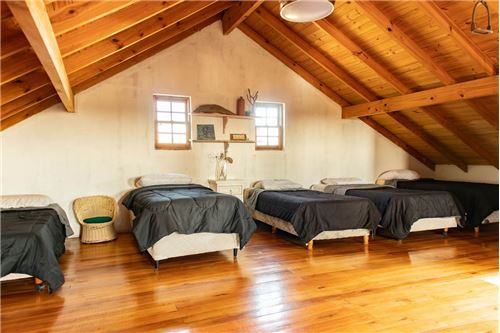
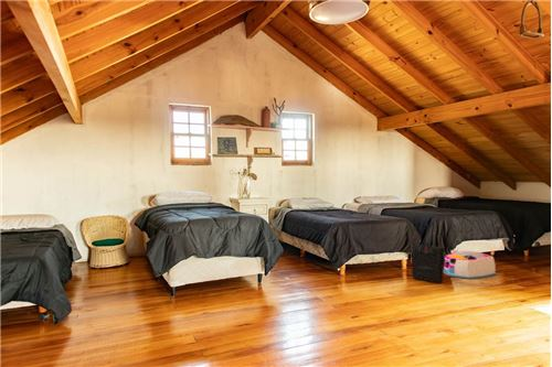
+ storage bin (468, 262)
+ backpack (427, 260)
